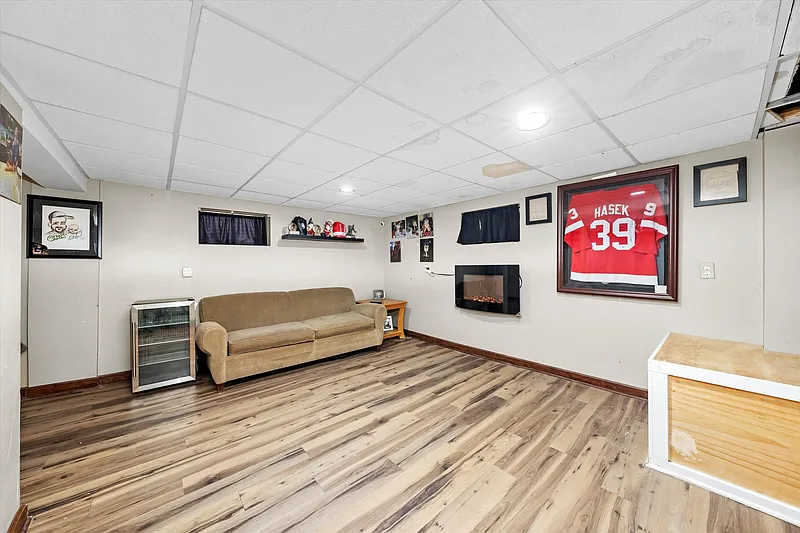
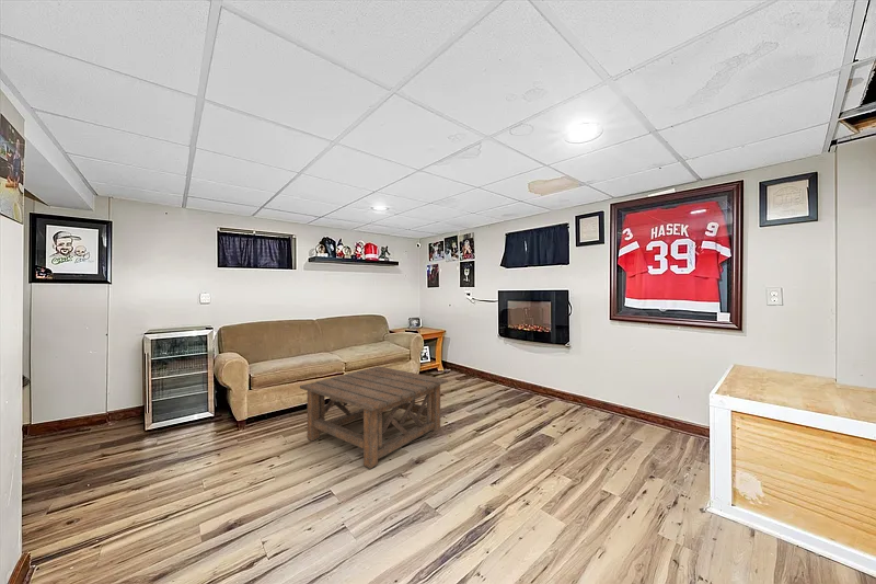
+ coffee table (376, 408)
